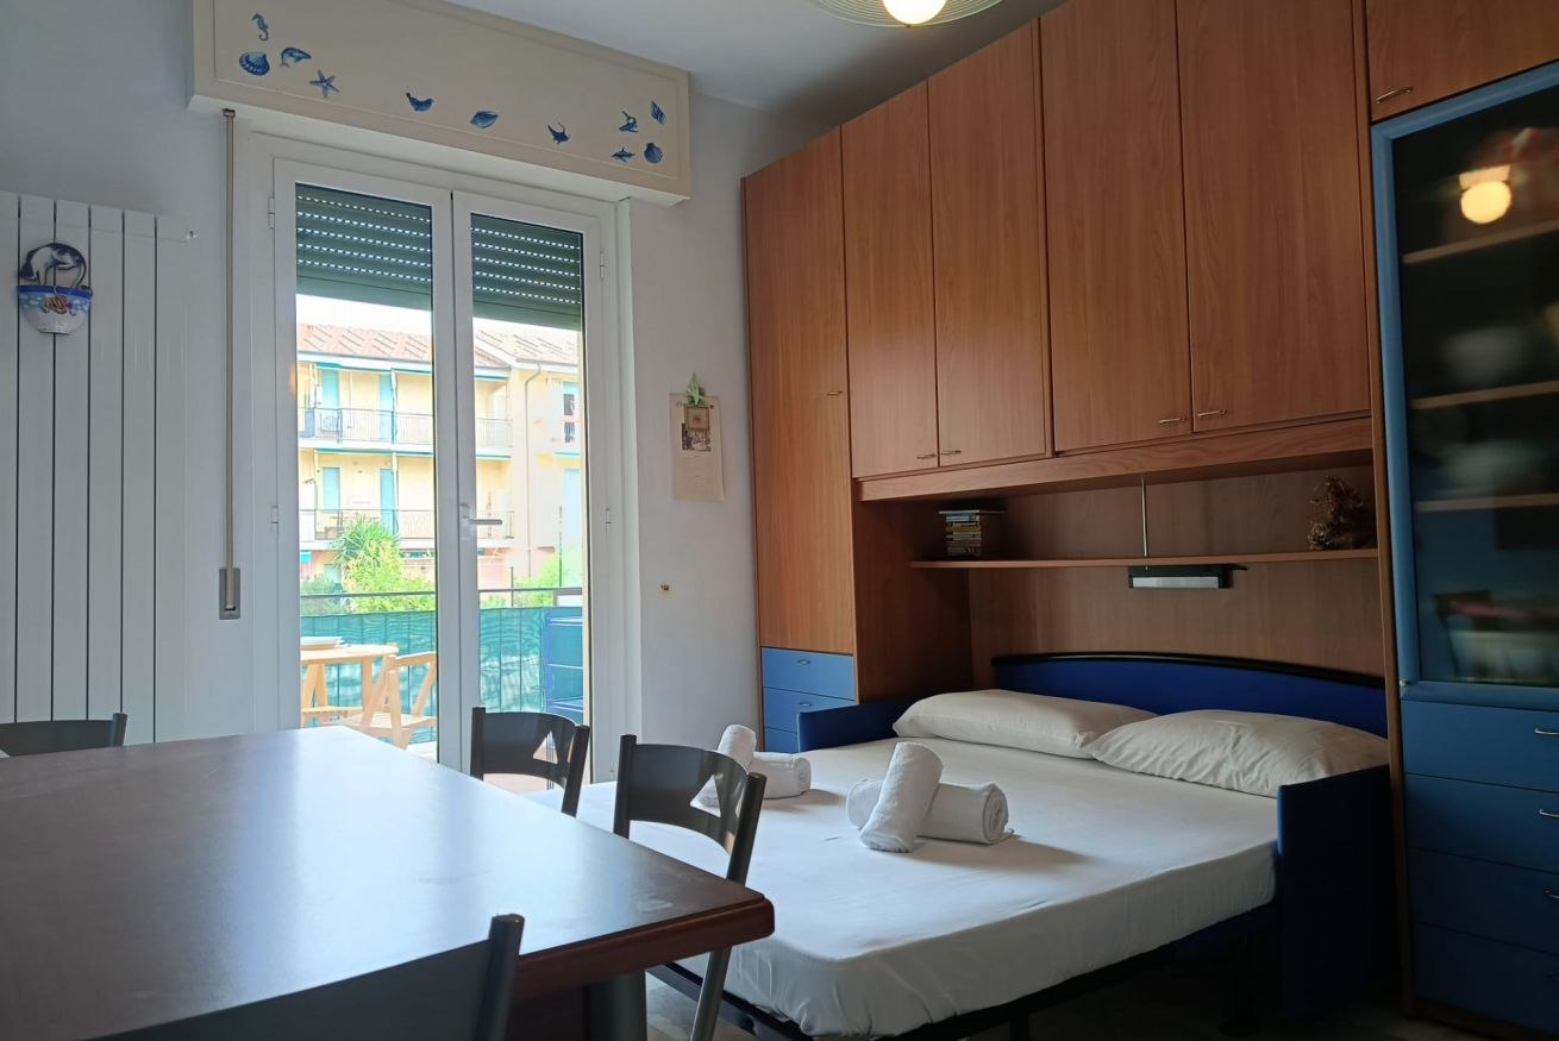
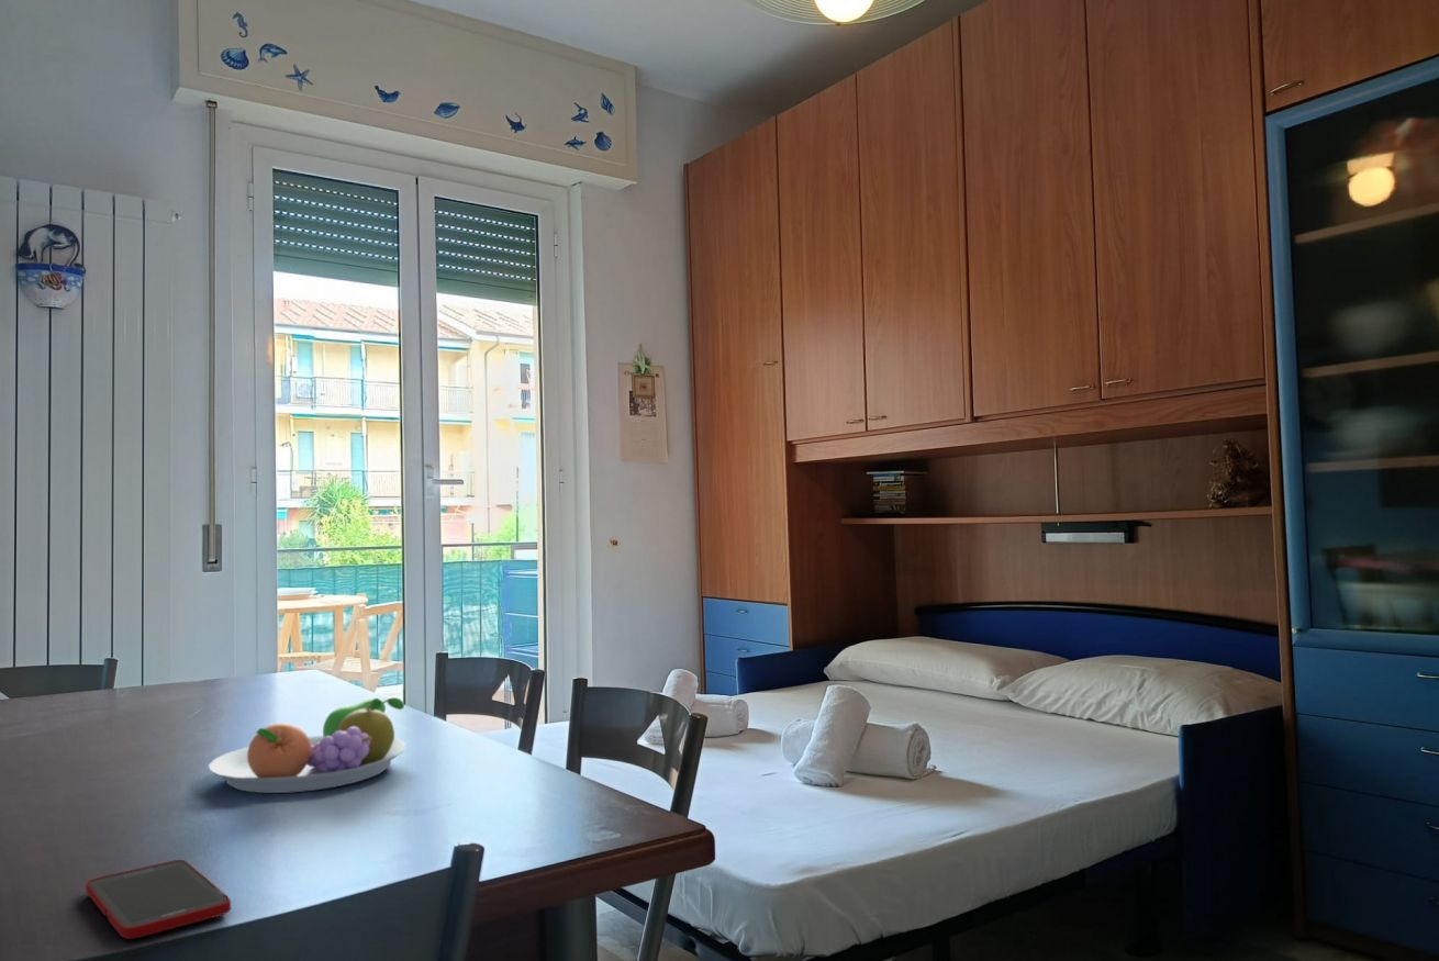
+ cell phone (156, 896)
+ fruit bowl (319, 736)
